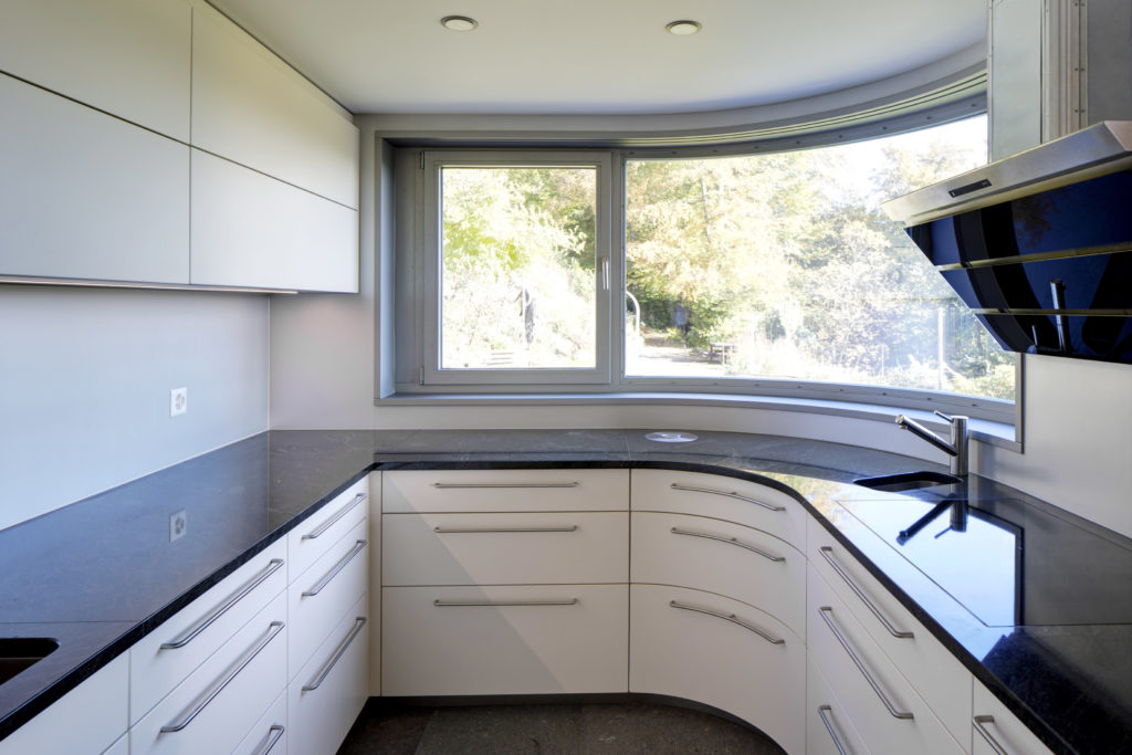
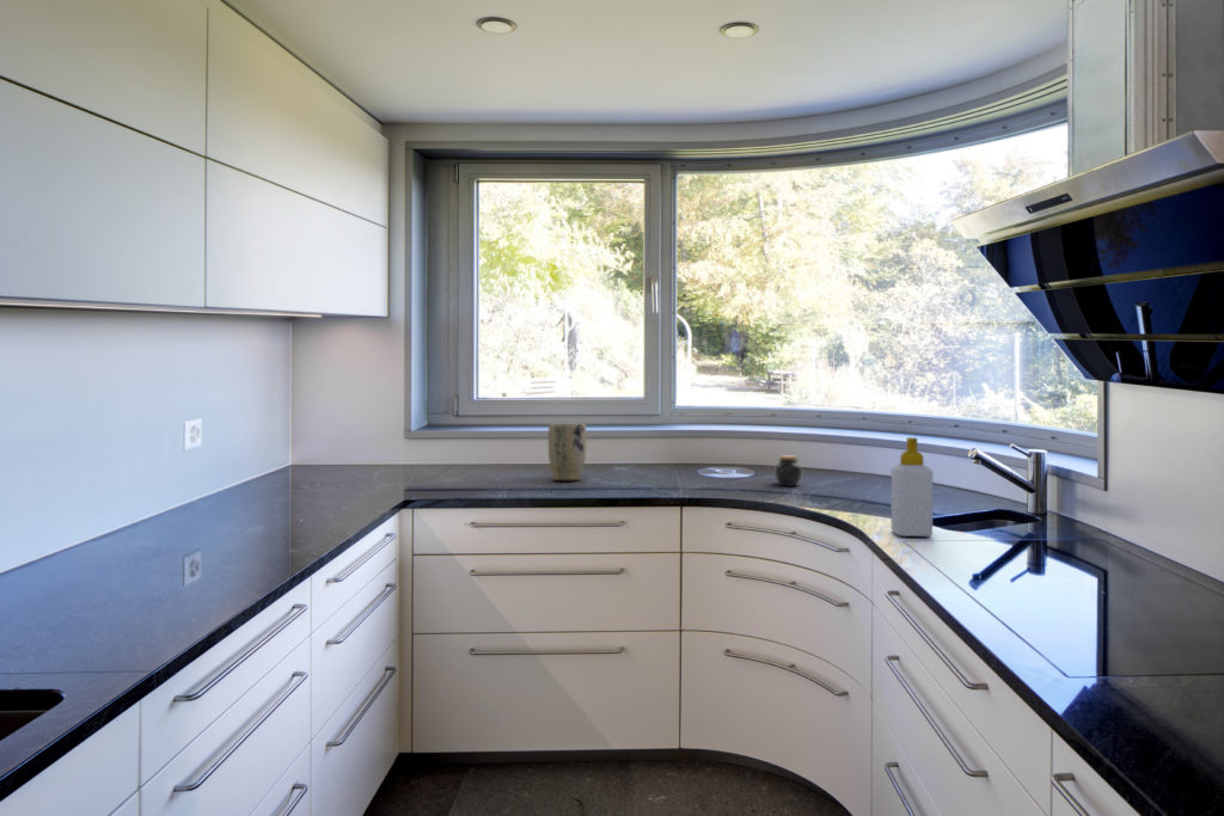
+ plant pot (567, 452)
+ jar (788, 470)
+ soap bottle (911, 485)
